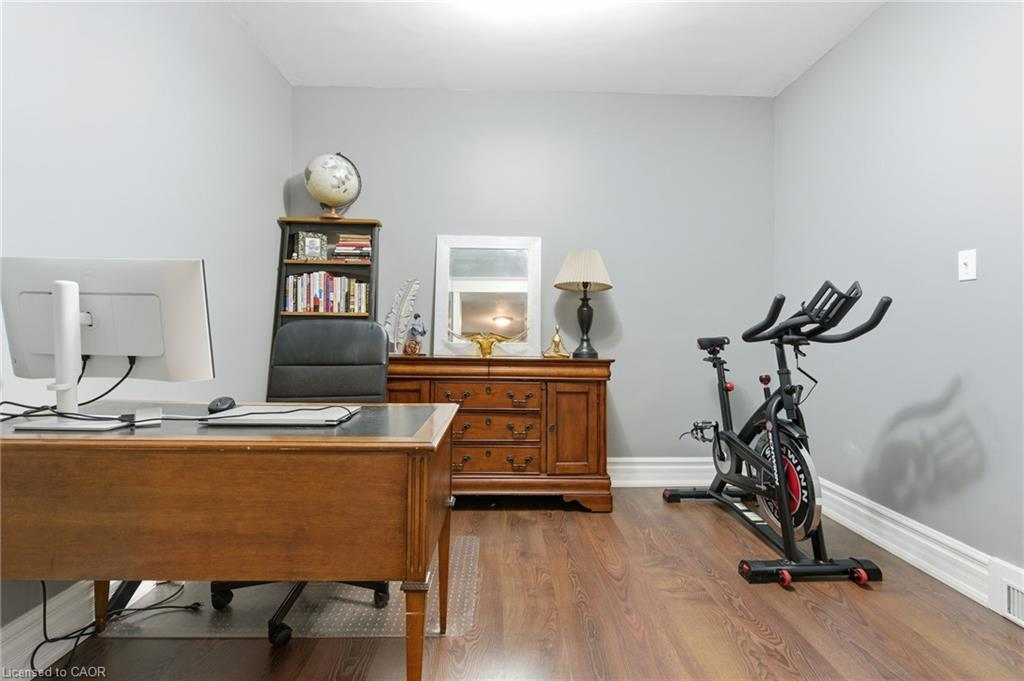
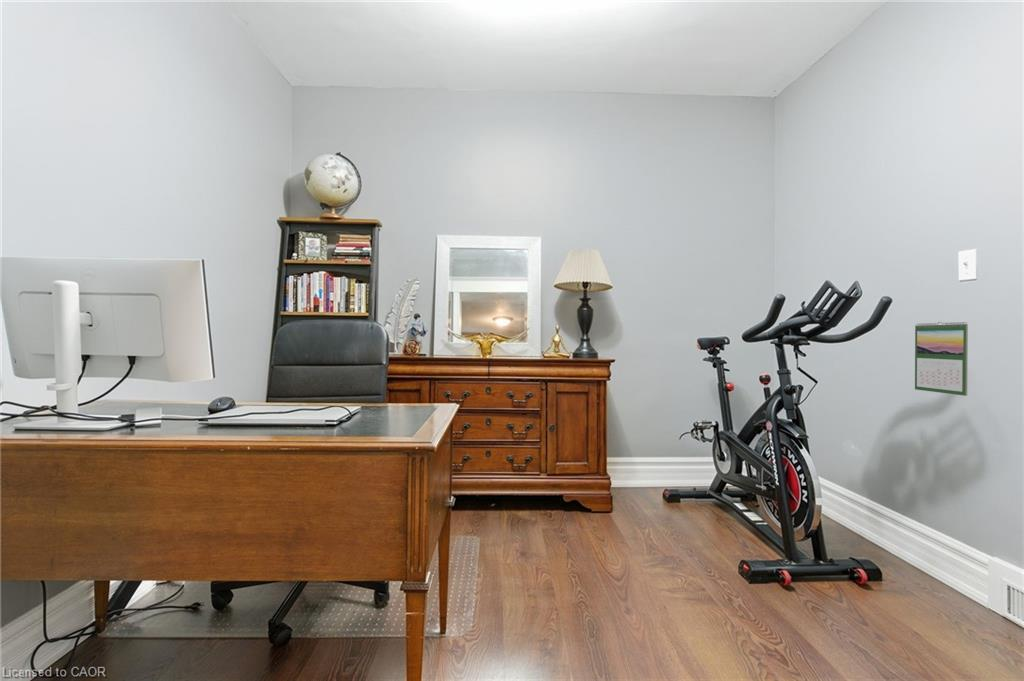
+ calendar (939, 357)
